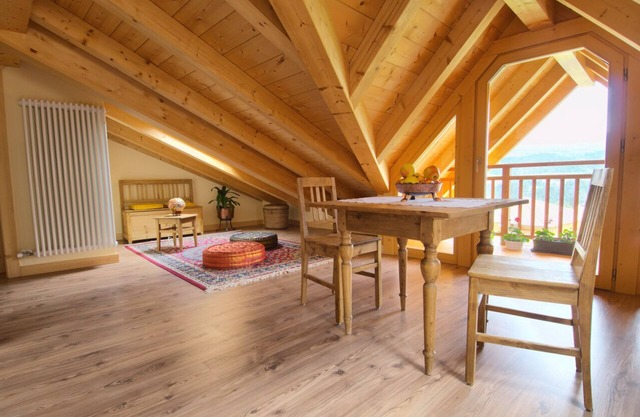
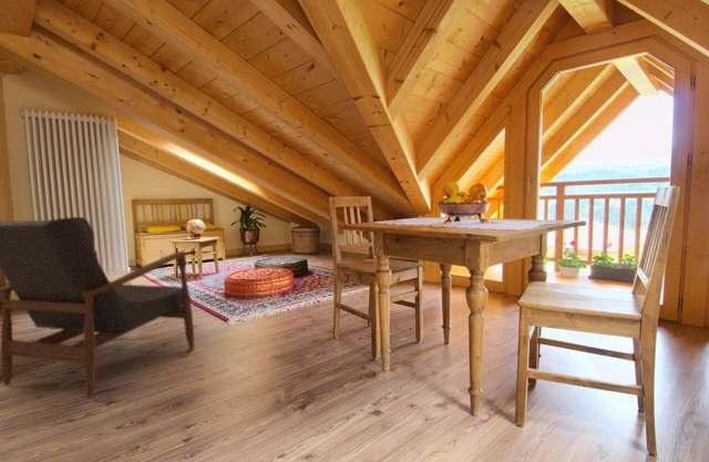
+ armchair (95, 292)
